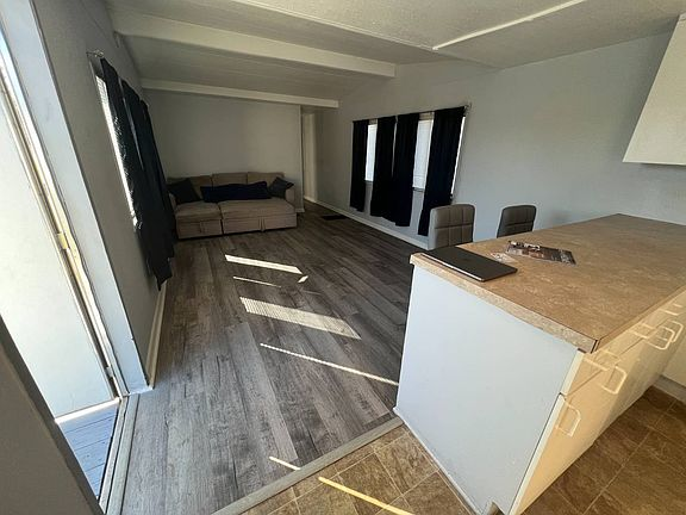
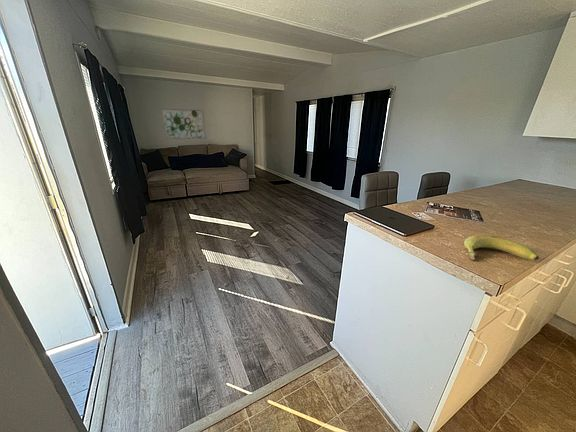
+ wall art (184, 124)
+ banana (495, 248)
